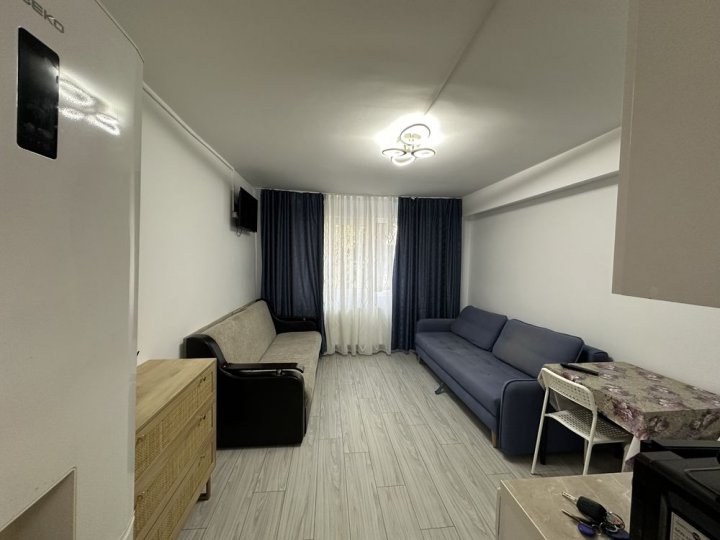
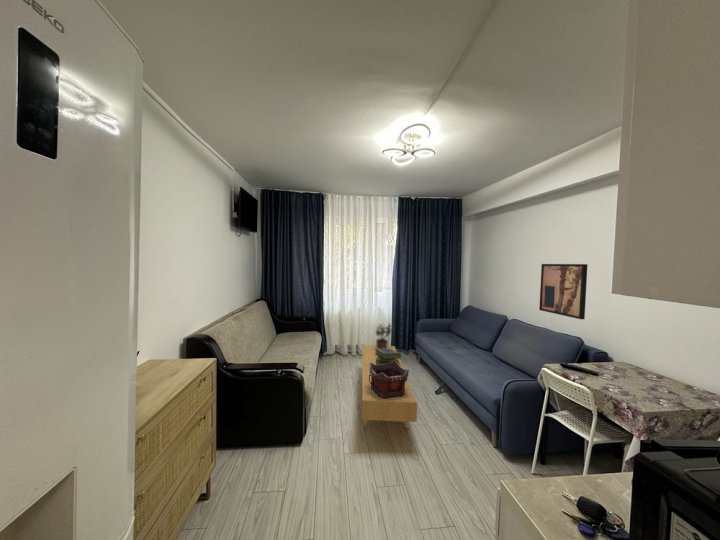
+ potted plant (382, 337)
+ decorative container (388, 378)
+ stack of books (387, 359)
+ tv console (372, 390)
+ wall art (561, 289)
